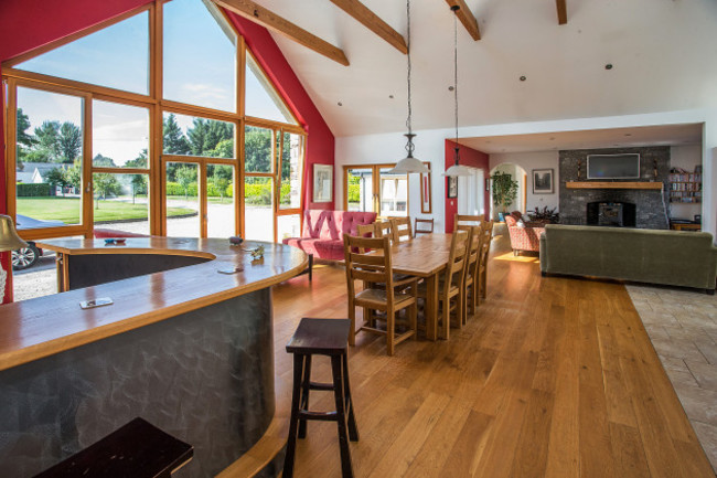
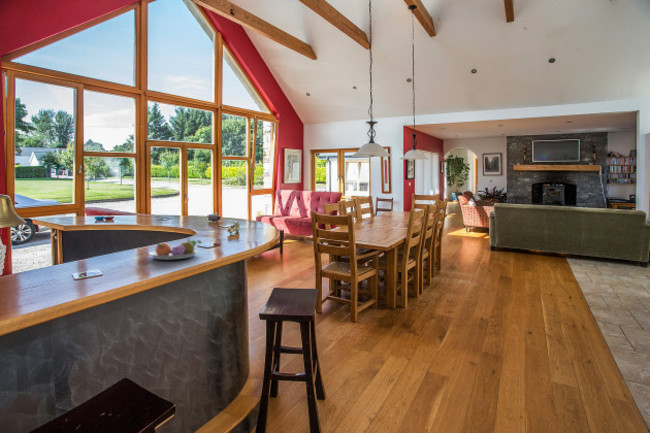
+ fruit bowl (176, 247)
